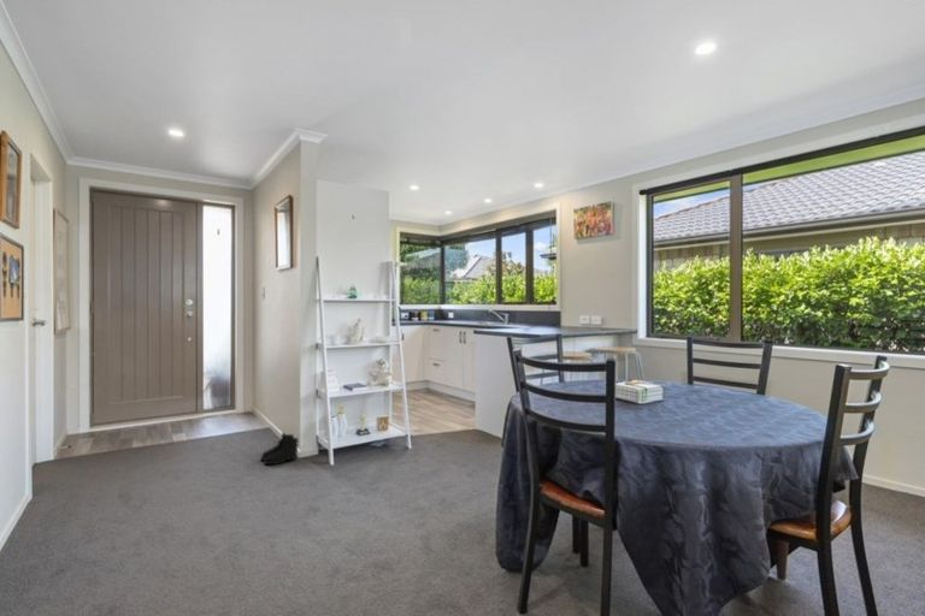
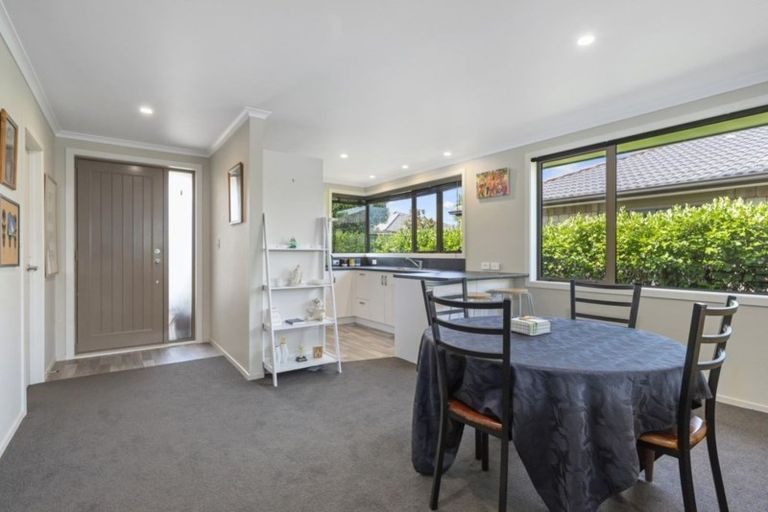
- boots (279, 446)
